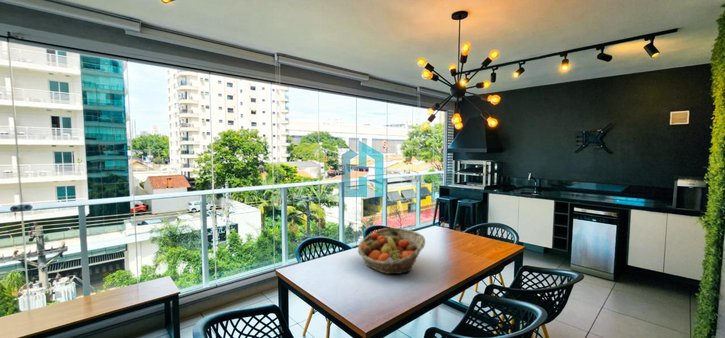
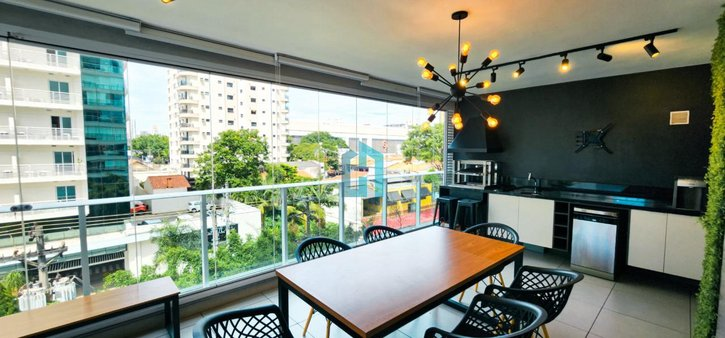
- fruit basket (390, 249)
